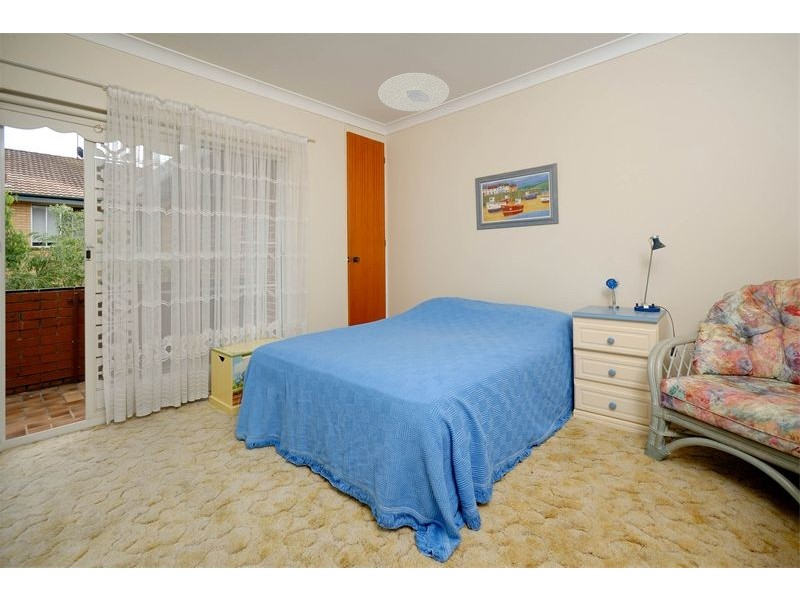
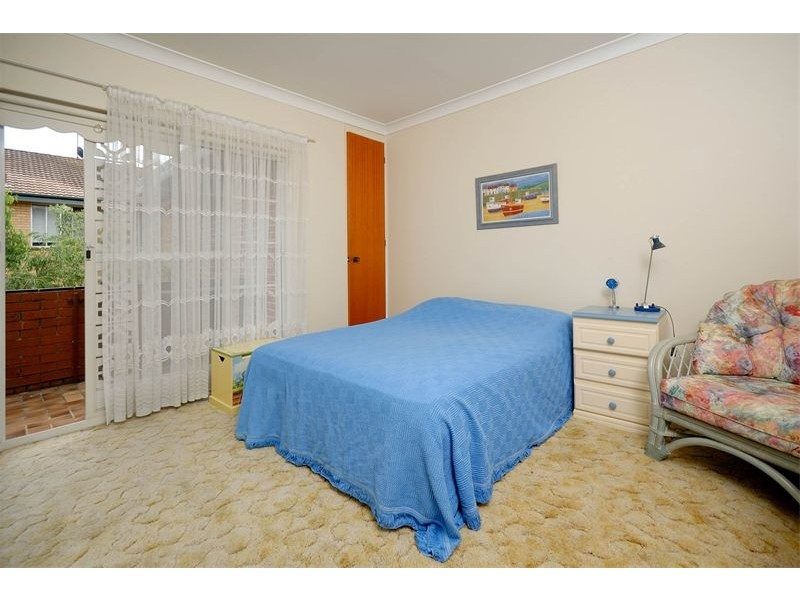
- ceiling light (413, 90)
